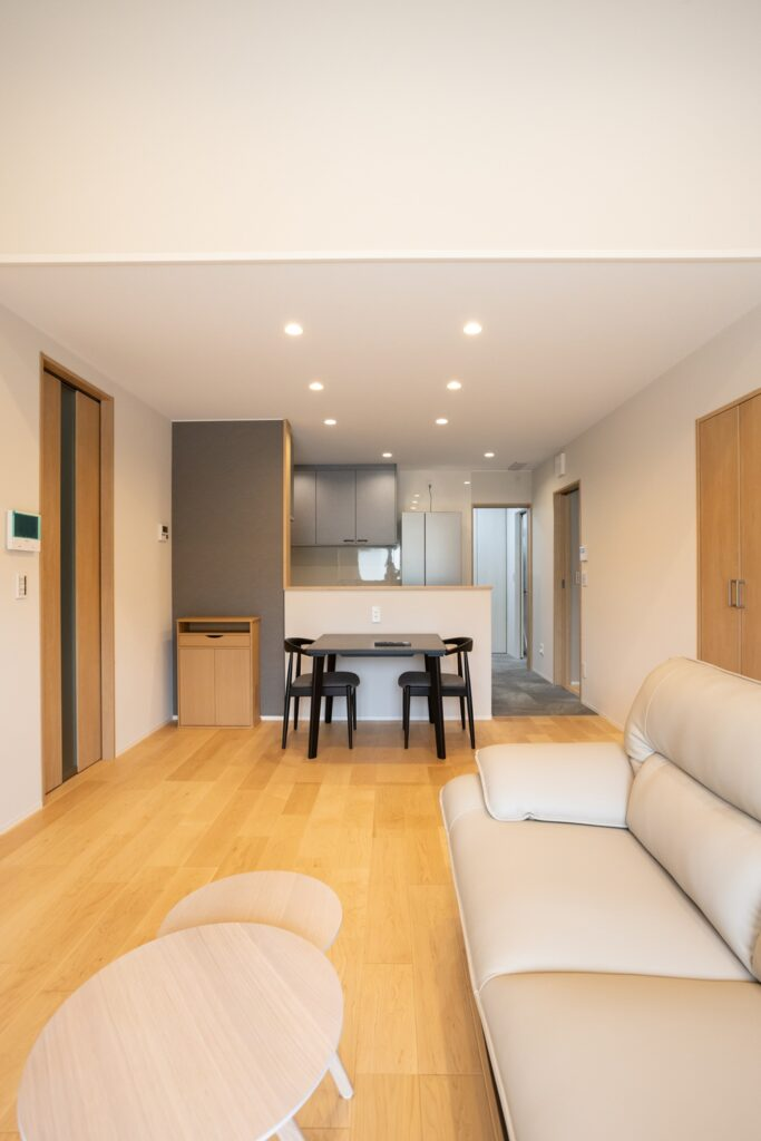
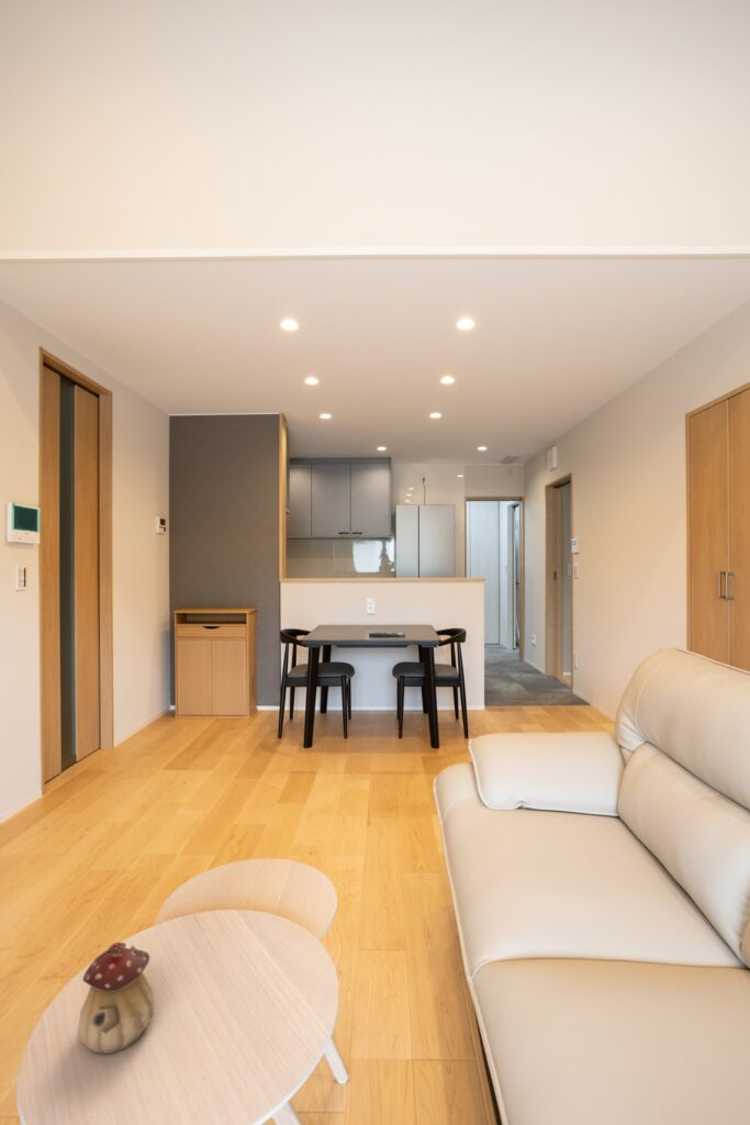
+ teapot (119, 982)
